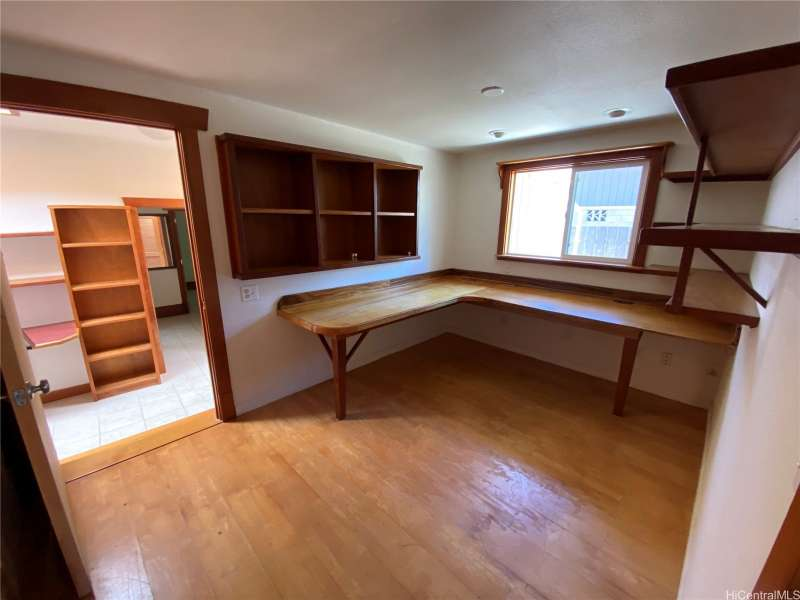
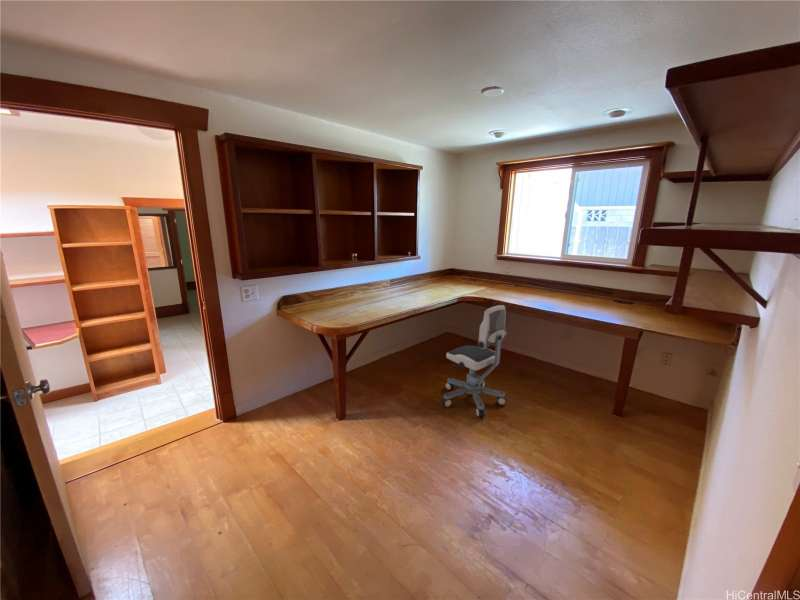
+ office chair (472, 352)
